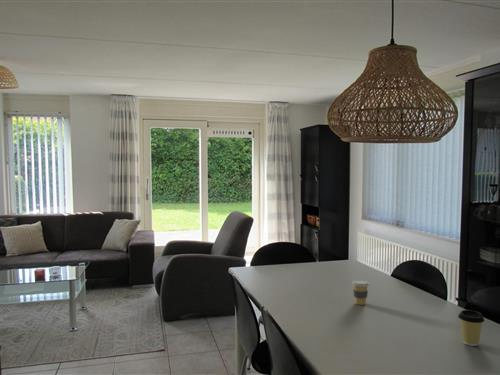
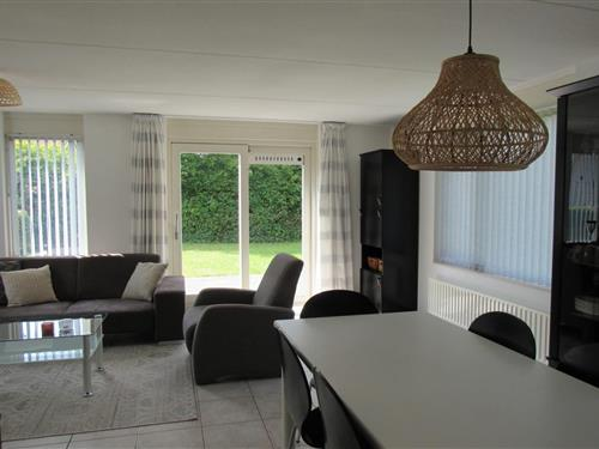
- coffee cup (360, 292)
- coffee cup (470, 328)
